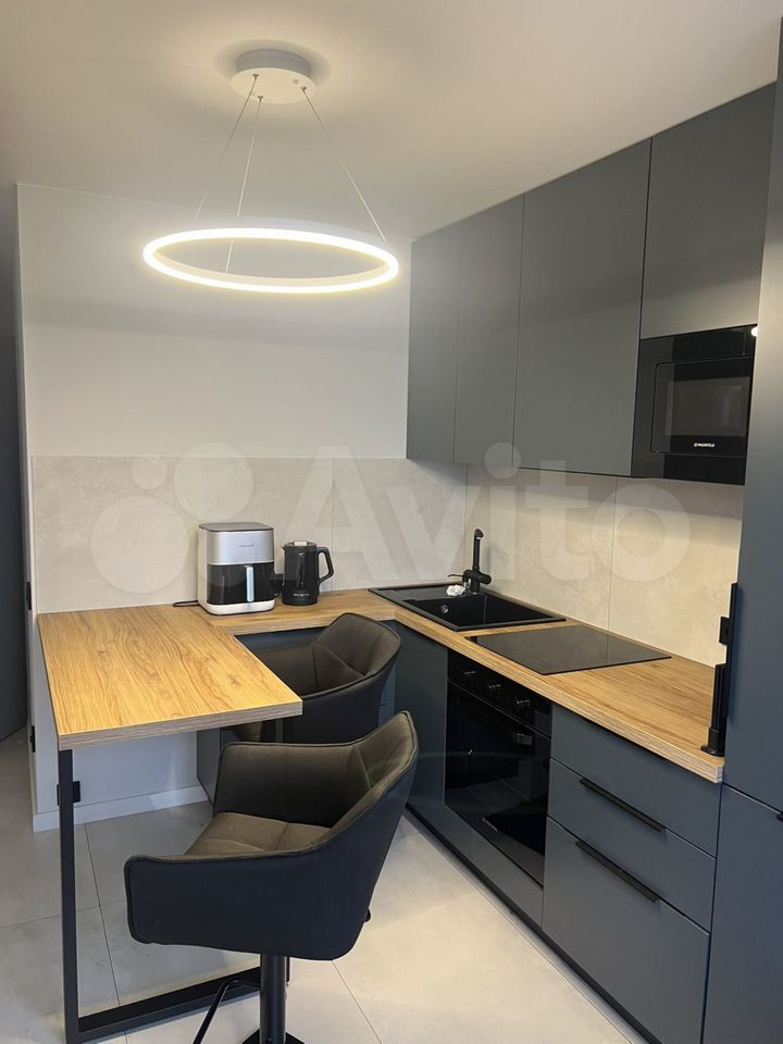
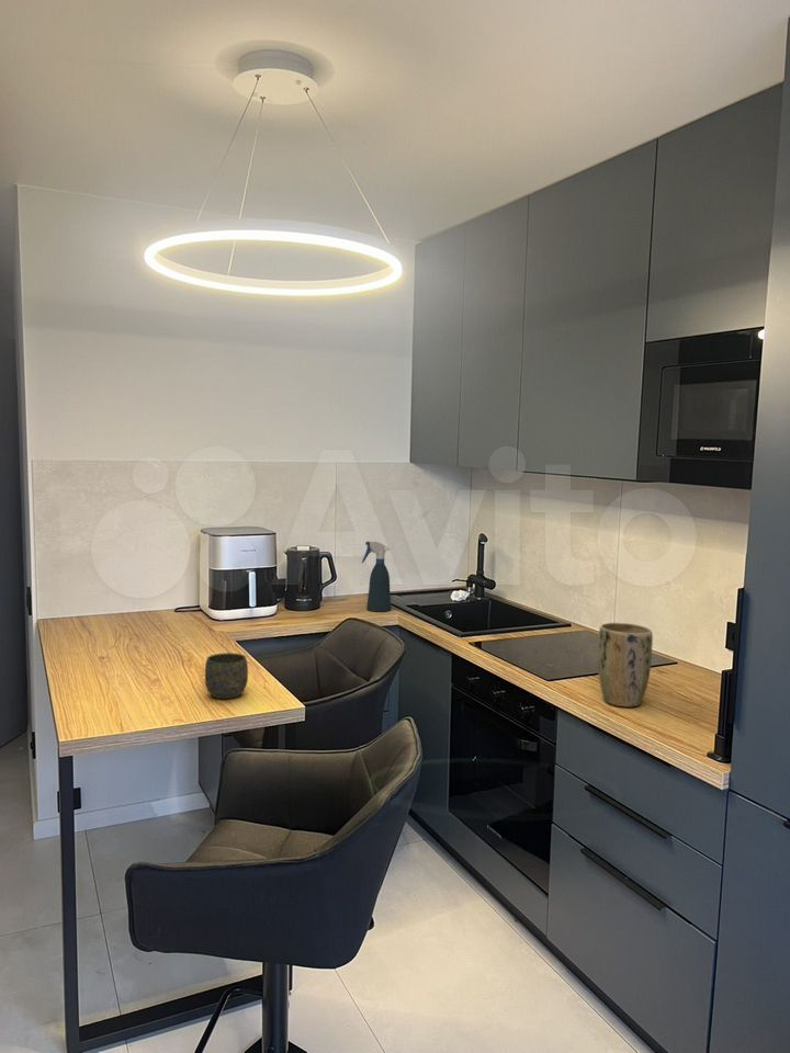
+ mug (228, 675)
+ plant pot (623, 665)
+ spray bottle (379, 575)
